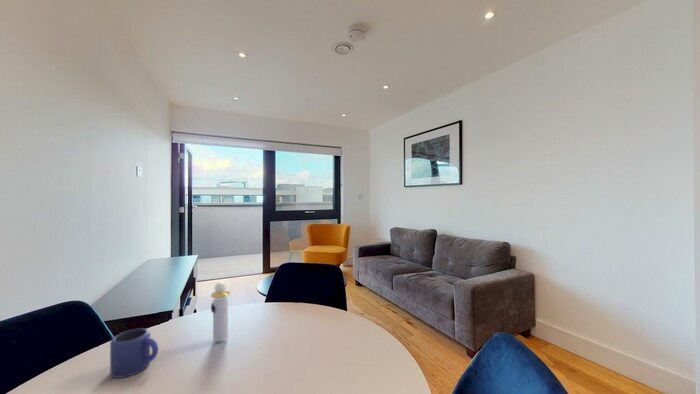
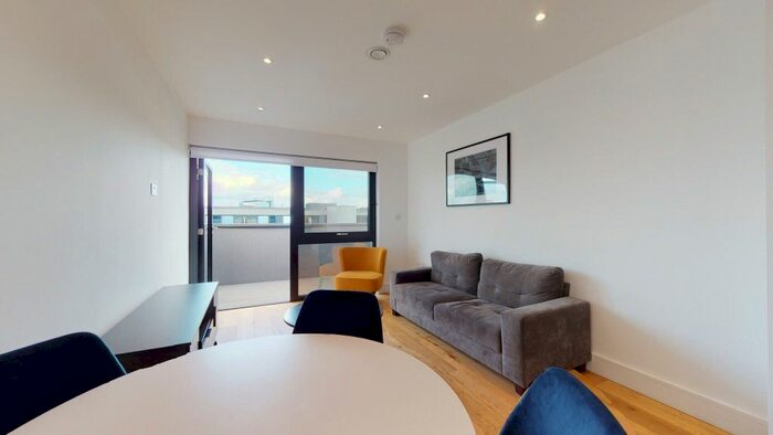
- perfume bottle (220, 310)
- mug (136, 351)
